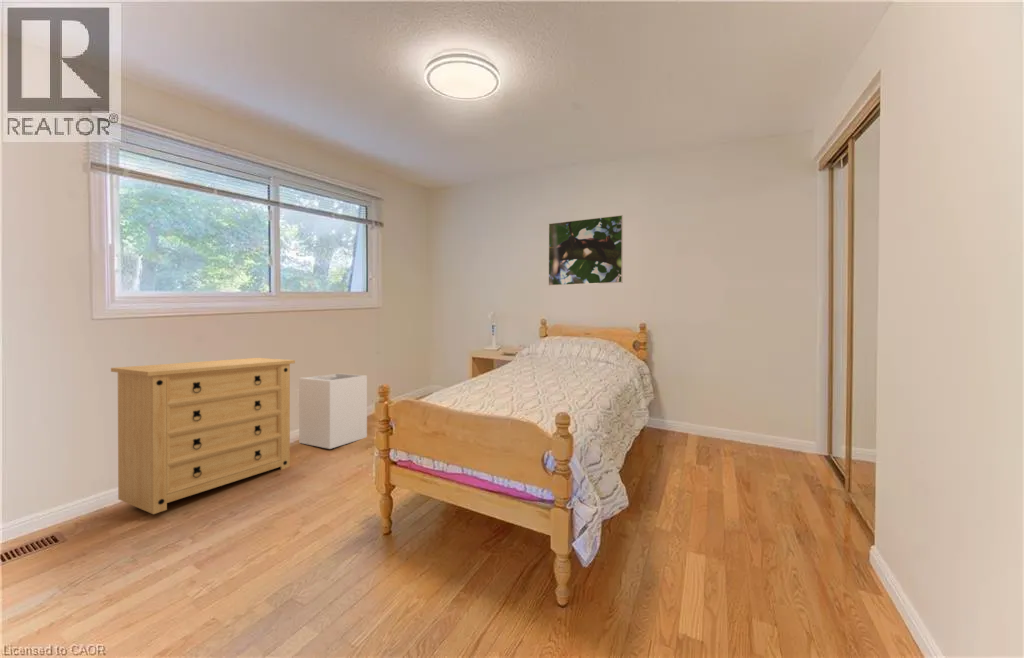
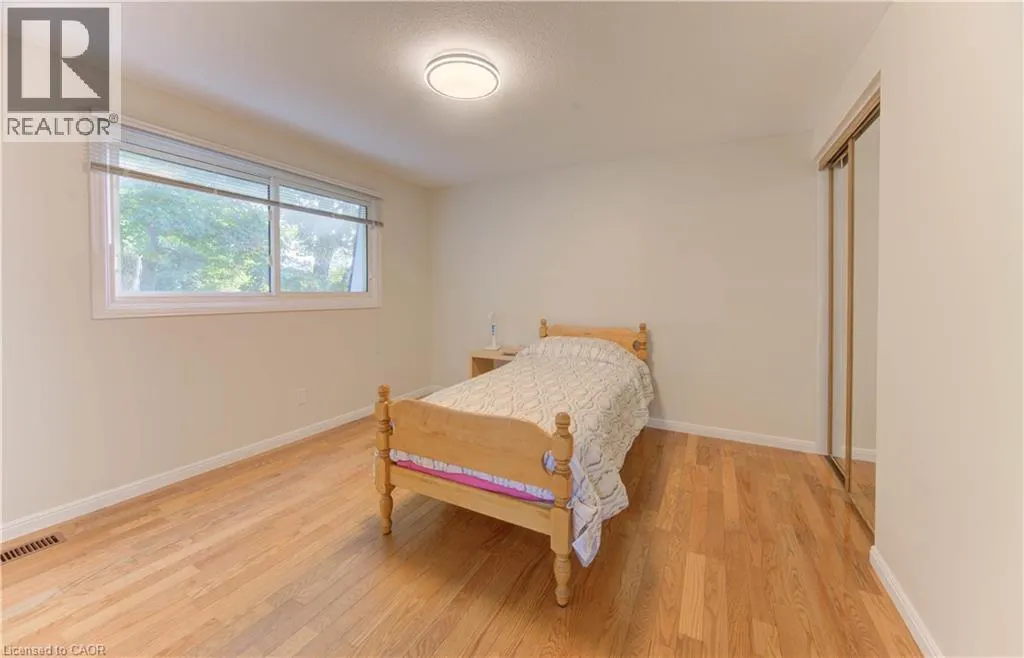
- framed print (584, 252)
- laundry hamper (333, 408)
- dresser (212, 423)
